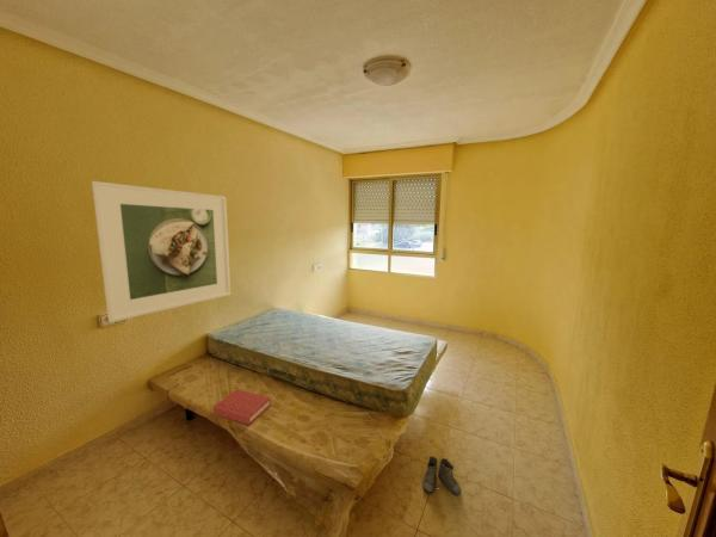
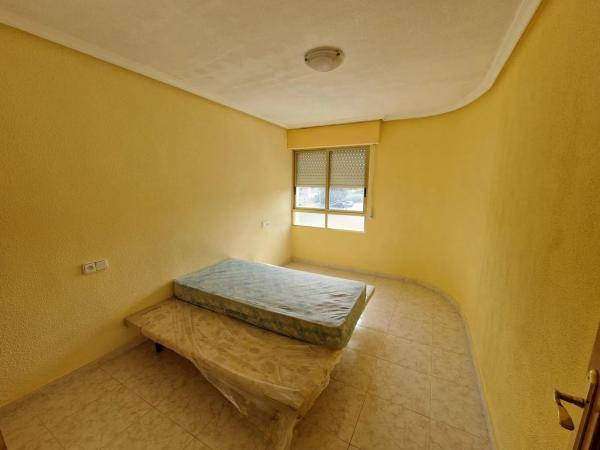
- hardback book (242, 406)
- boots (439, 474)
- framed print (175, 249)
